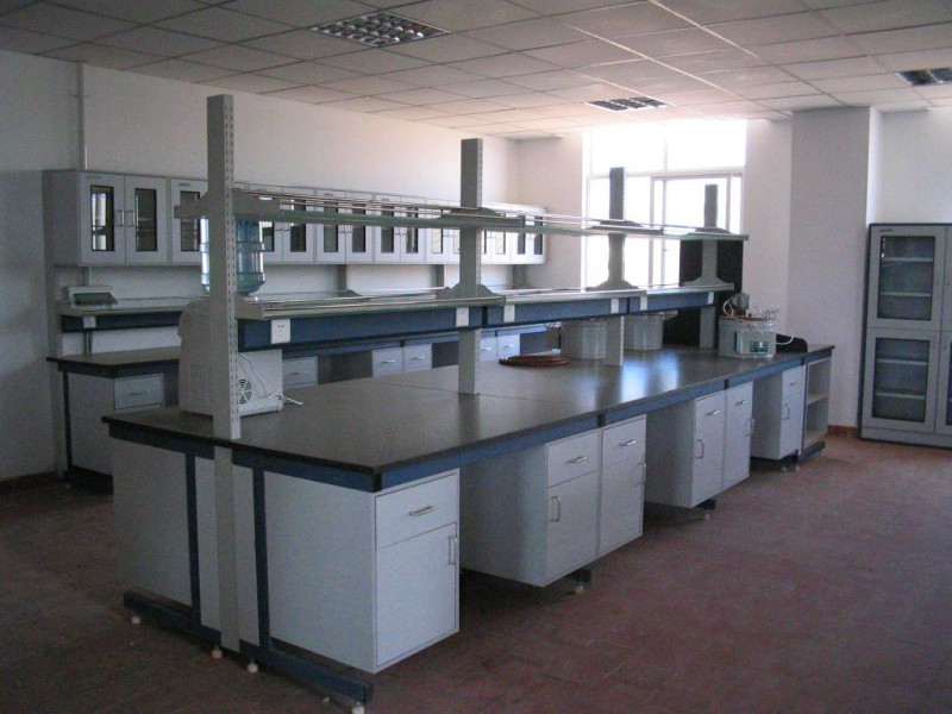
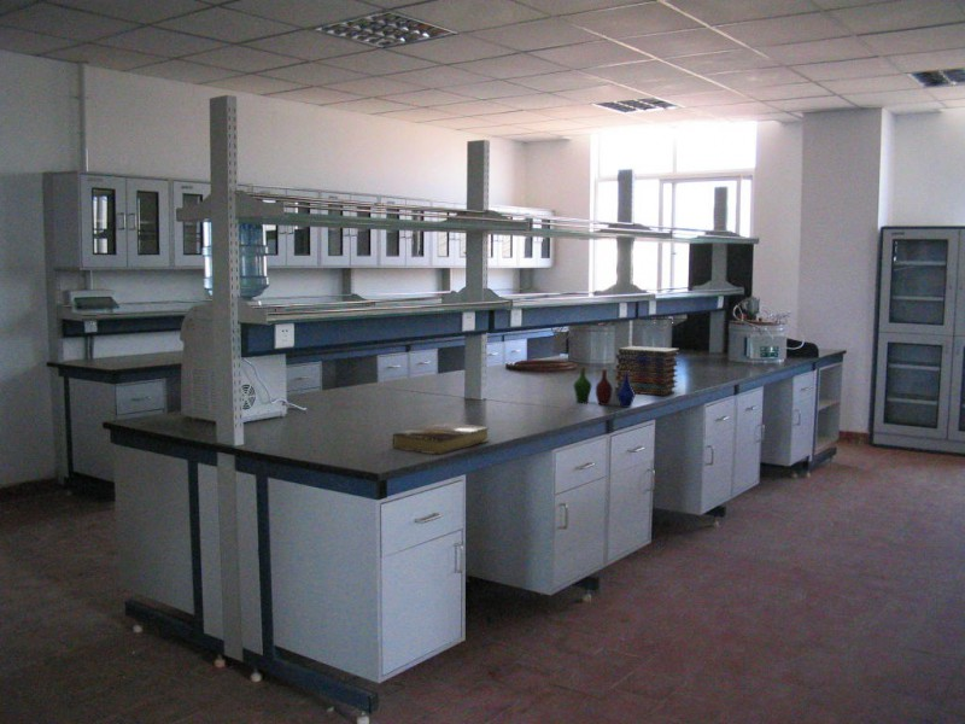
+ book stack (647, 369)
+ book (441, 437)
+ bottle (603, 386)
